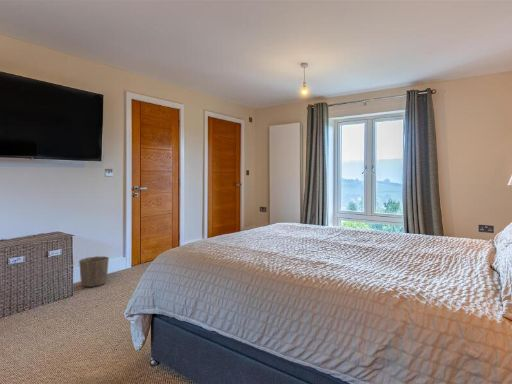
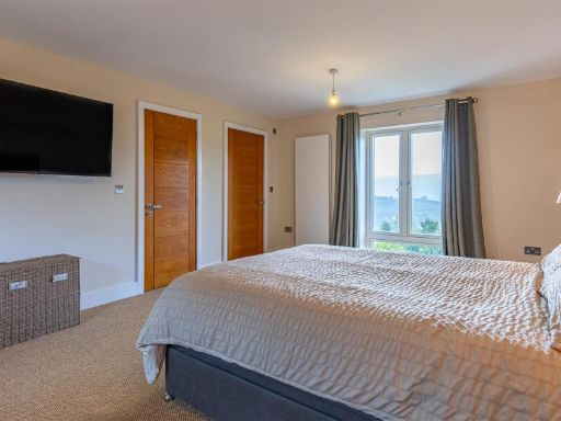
- waste basket (94, 271)
